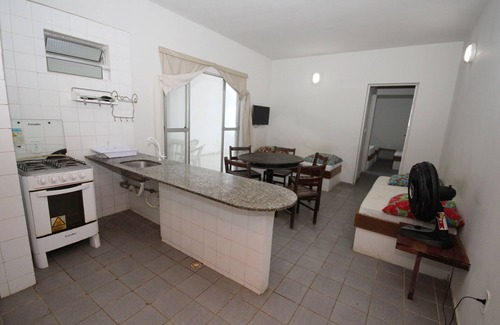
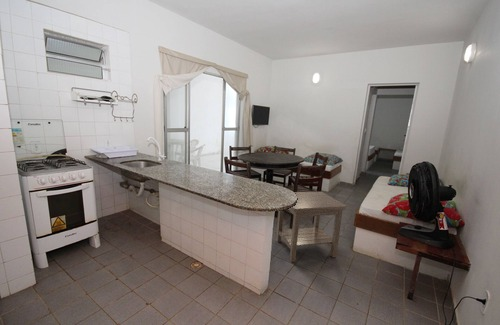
+ side table (307, 228)
